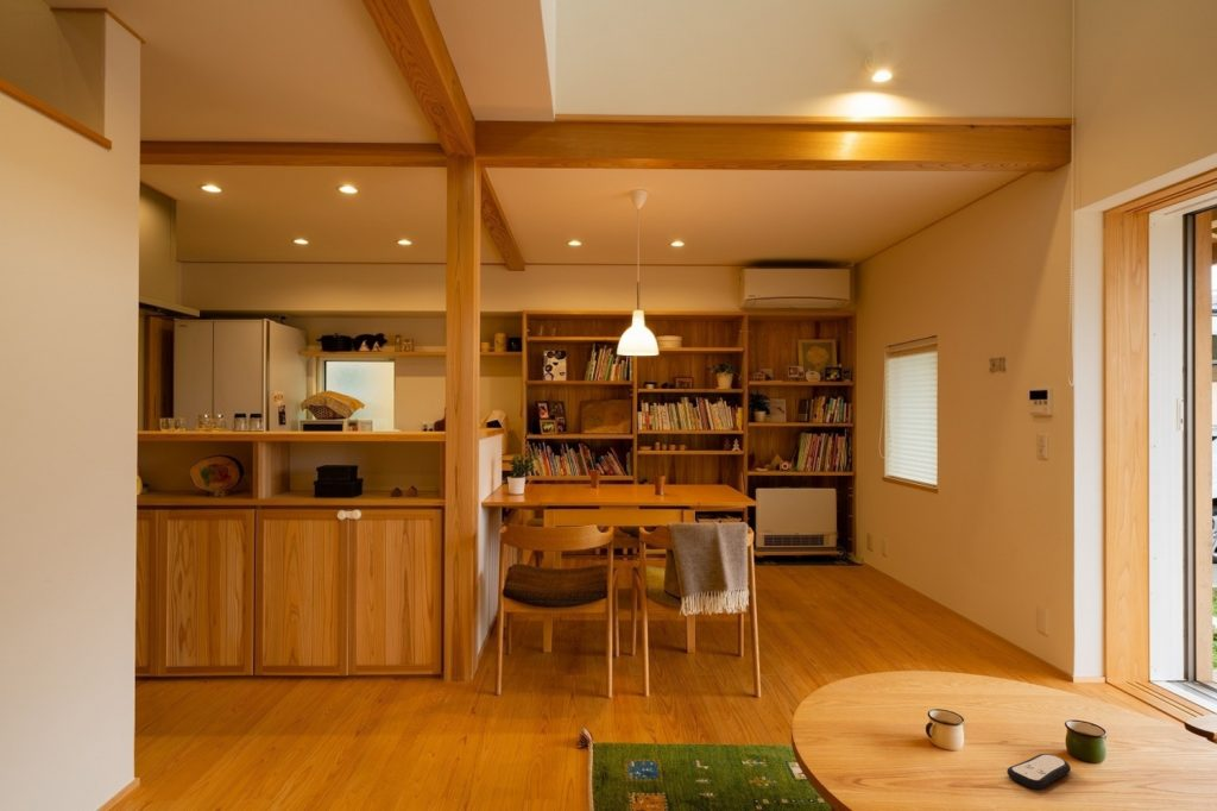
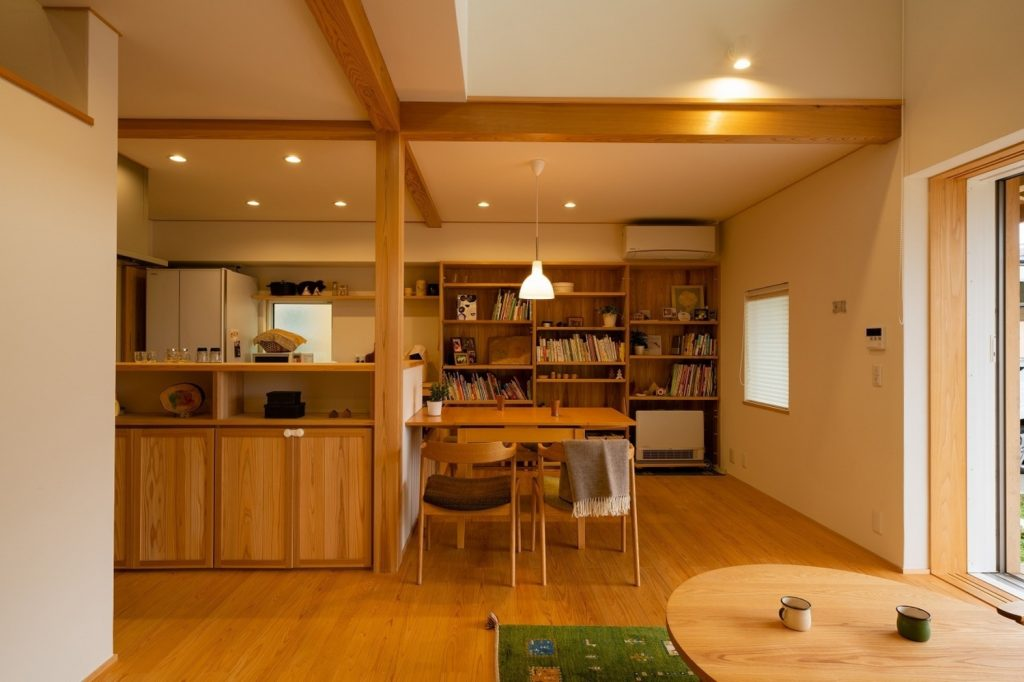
- remote control (1040, 769)
